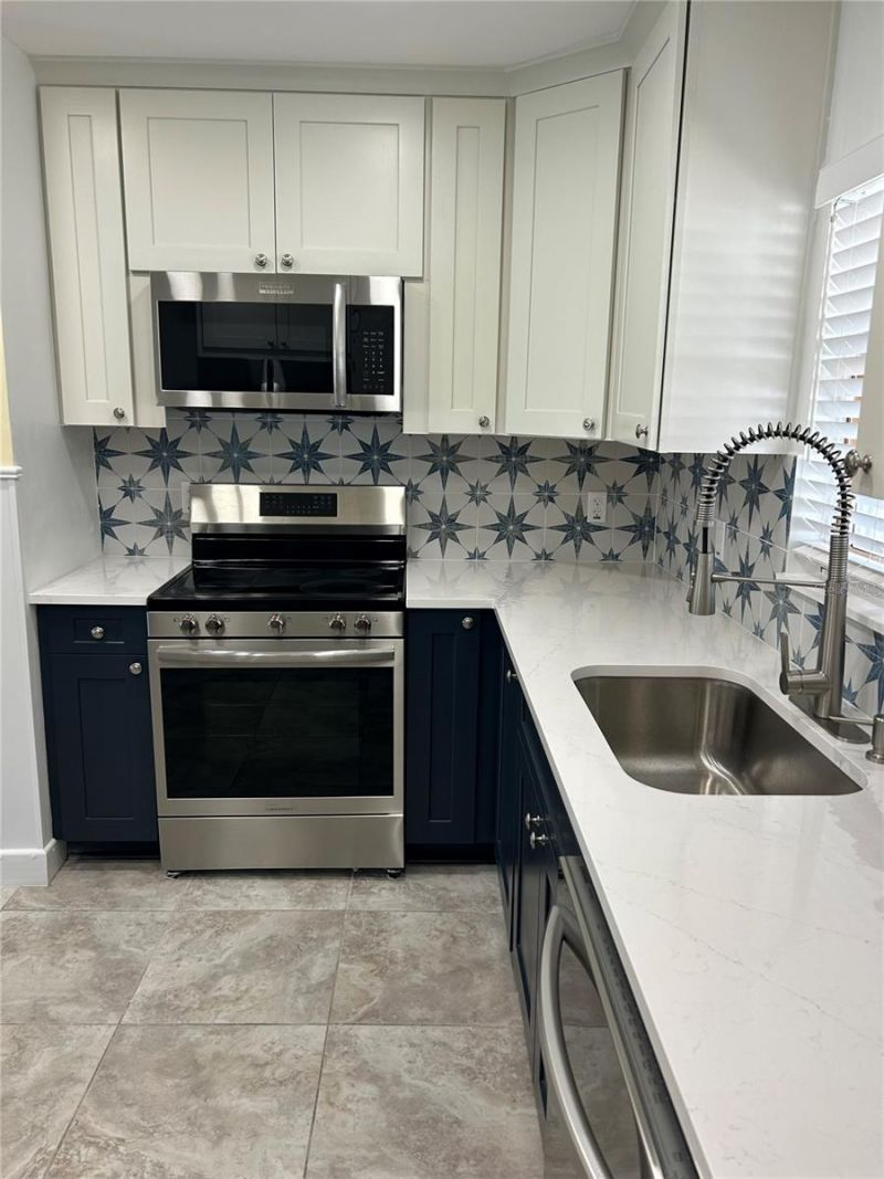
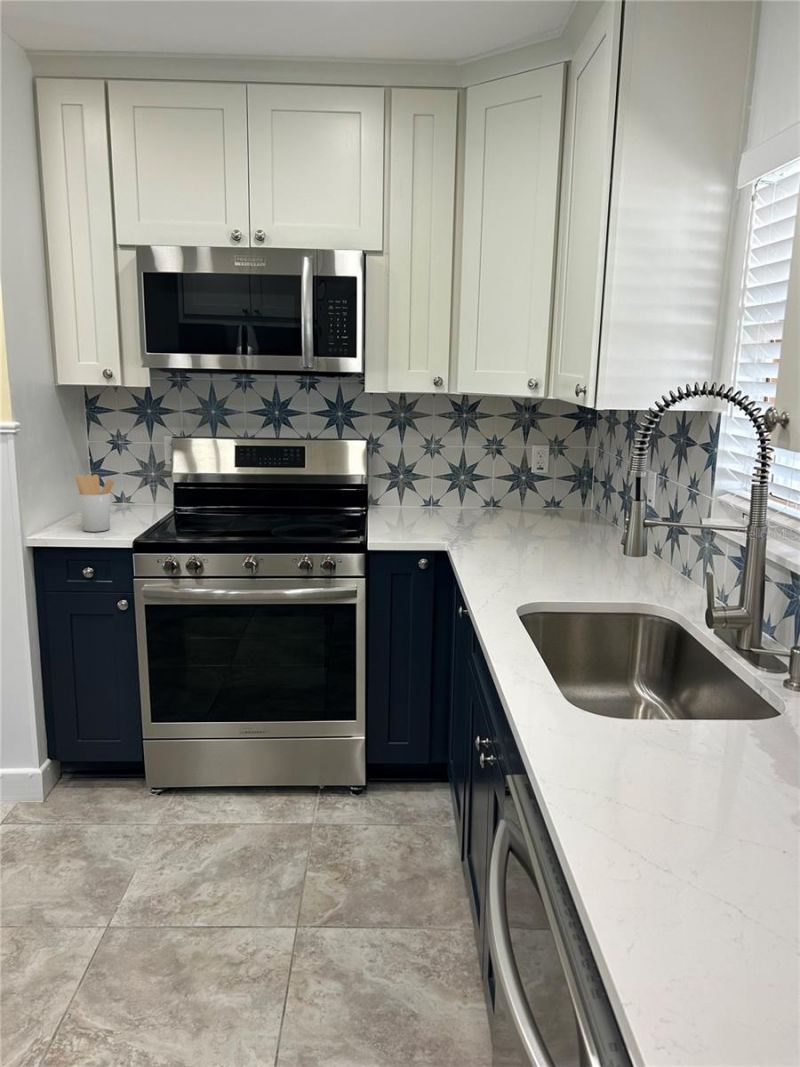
+ utensil holder (92, 501)
